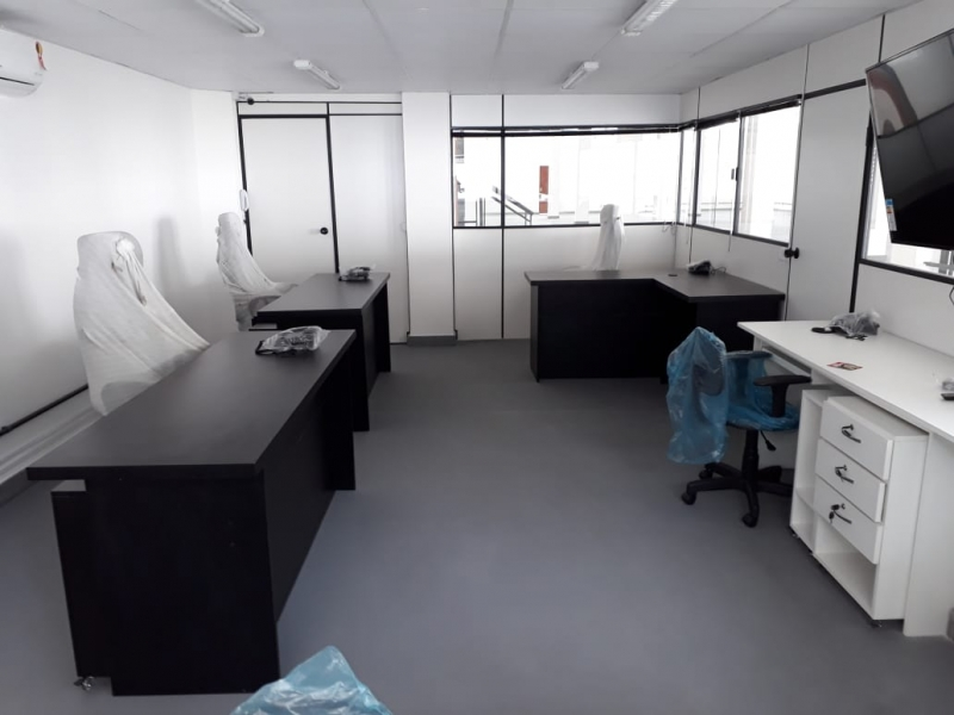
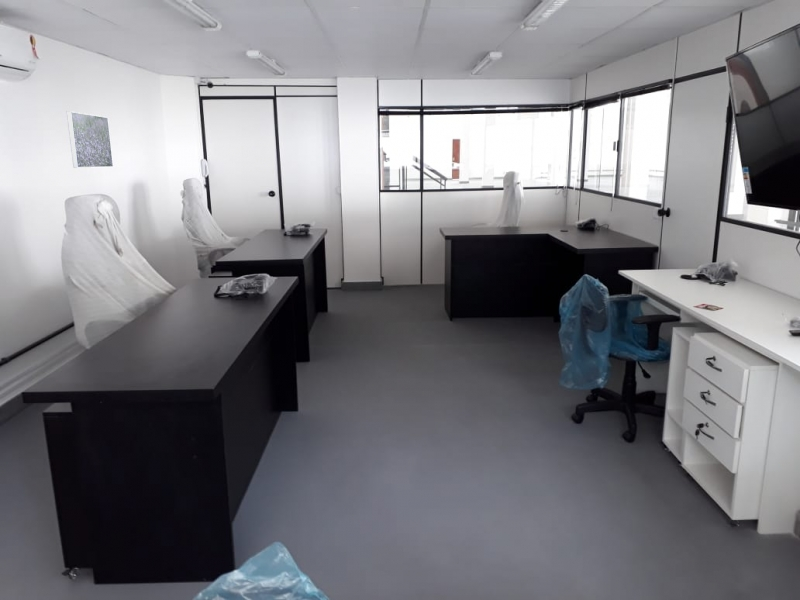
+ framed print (91, 141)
